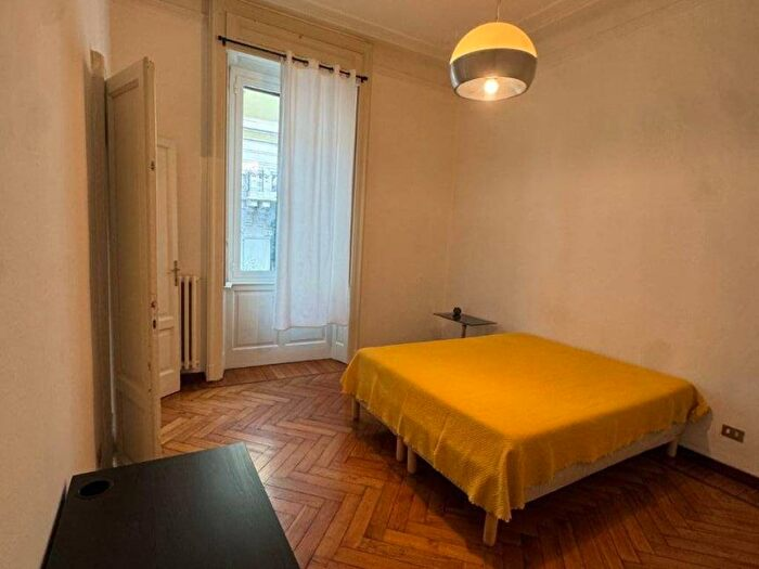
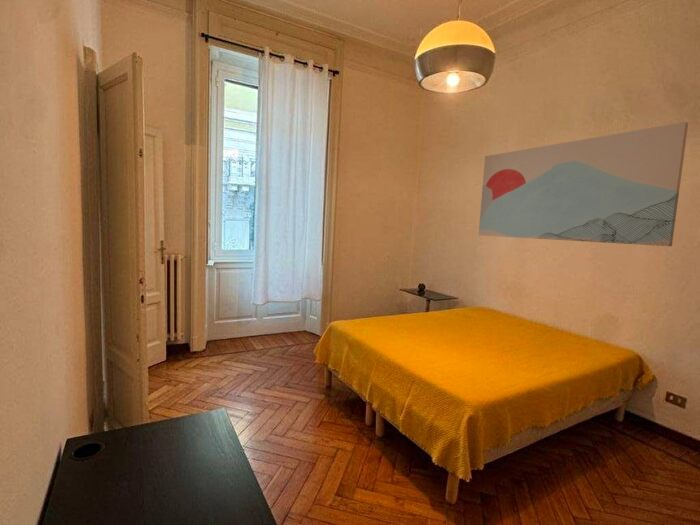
+ wall art (559, 192)
